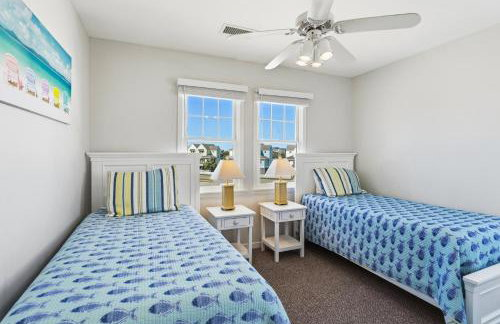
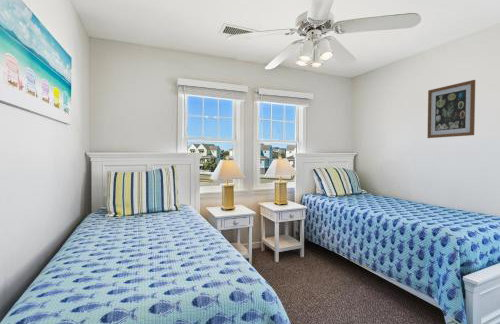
+ wall art (449, 111)
